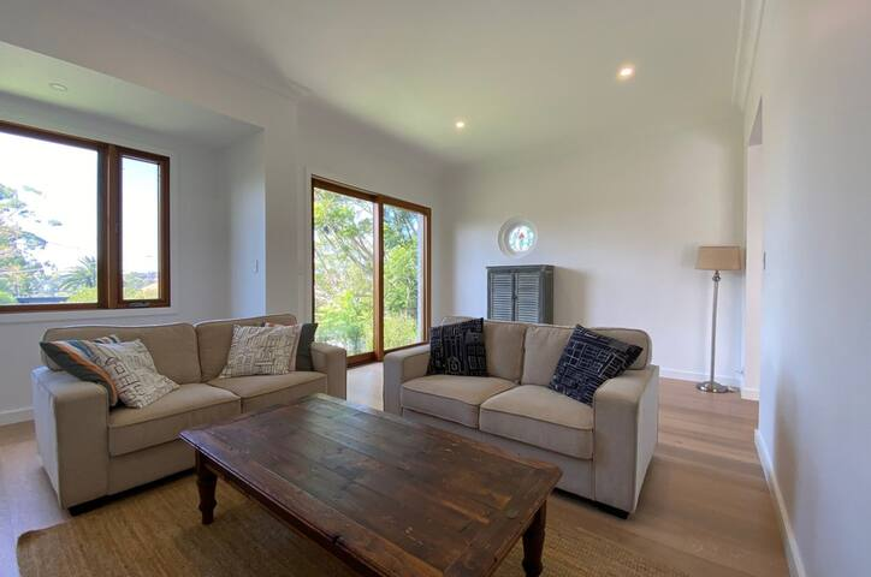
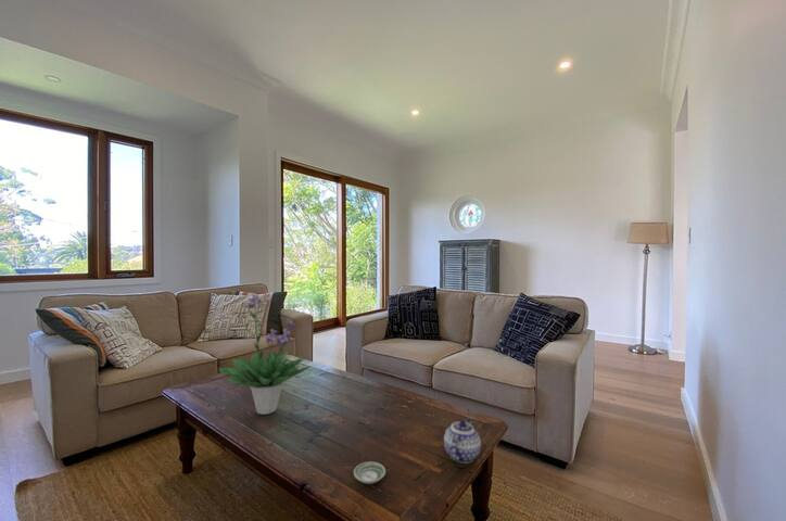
+ potted plant (263, 352)
+ saucer (369, 474)
+ teapot (461, 439)
